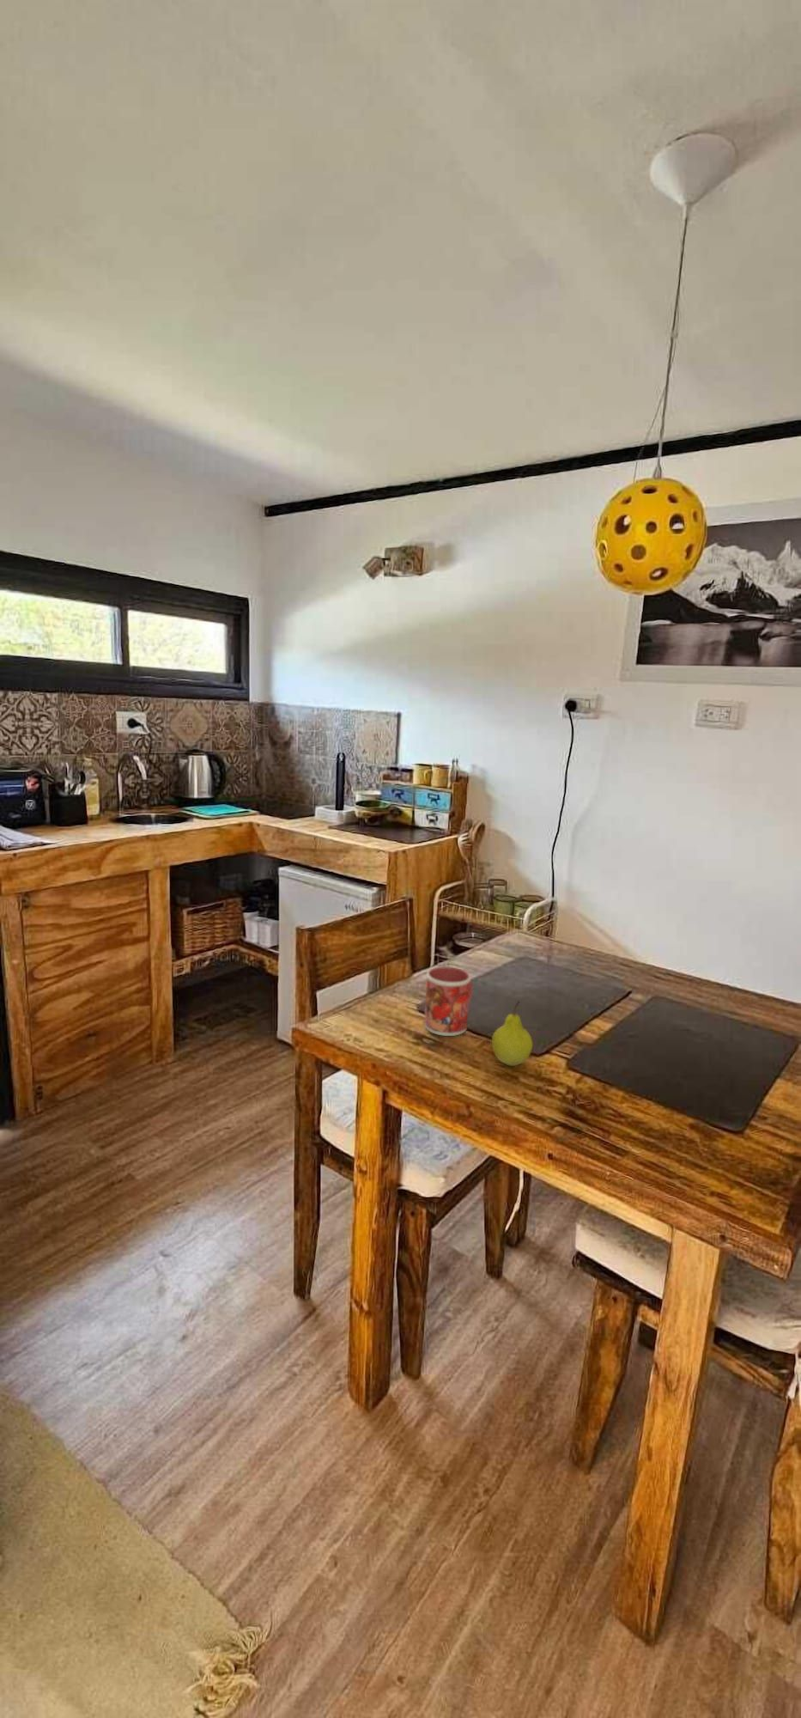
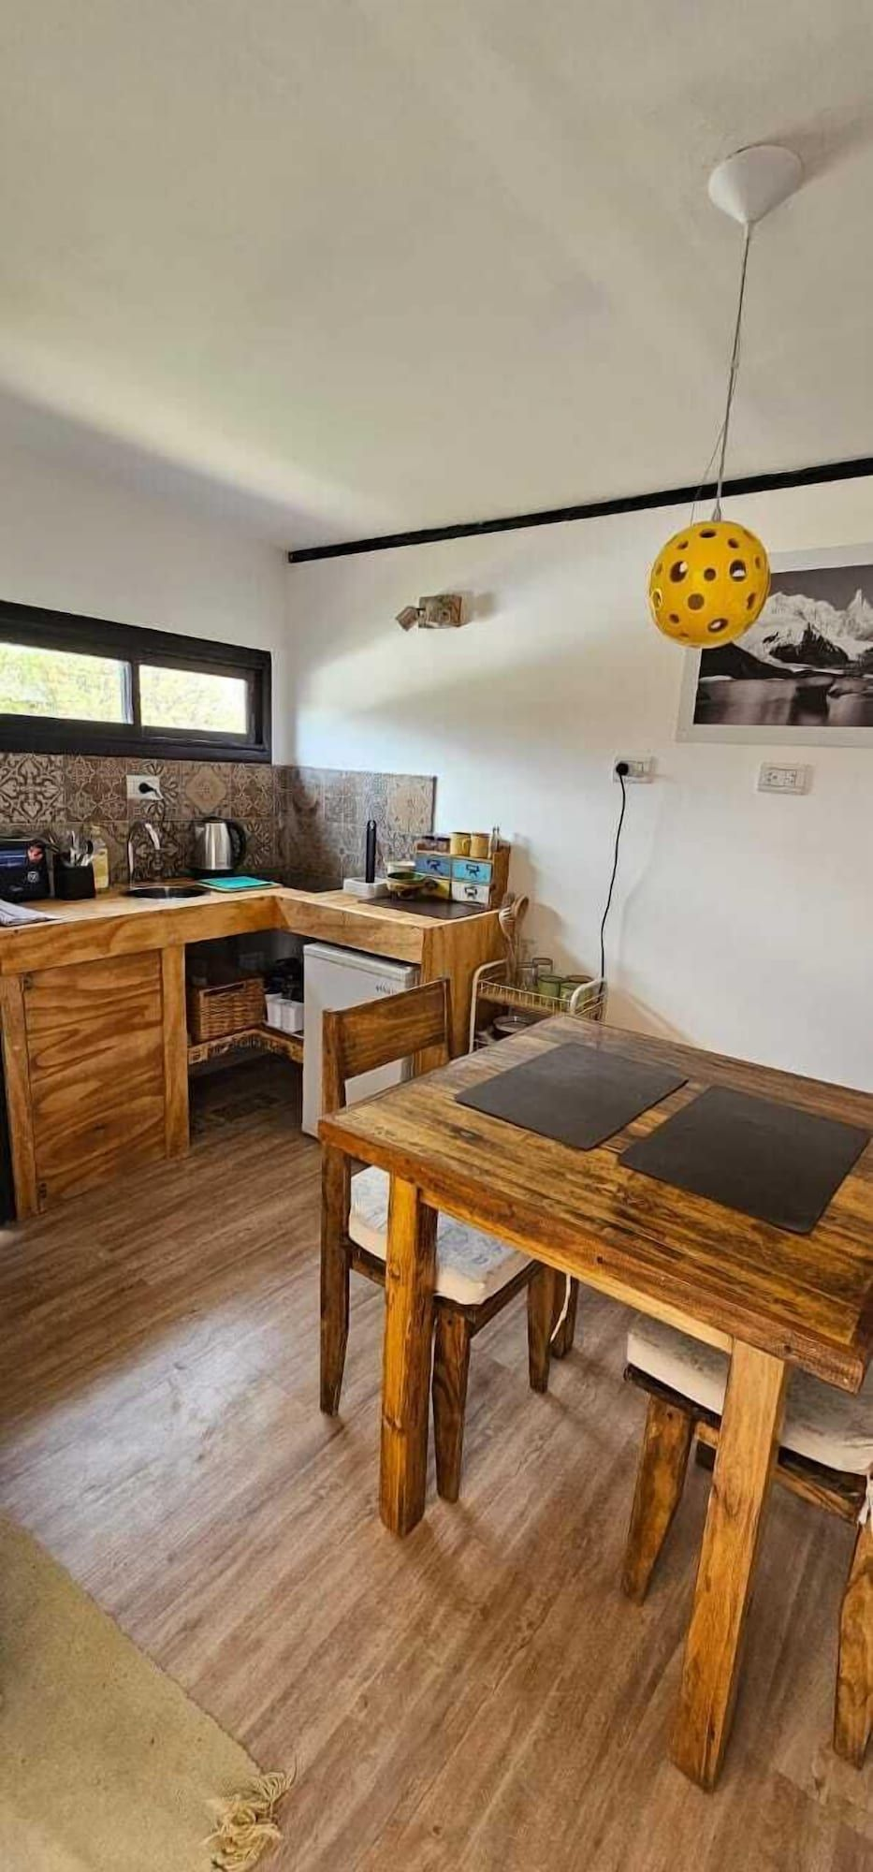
- mug (454, 998)
- fruit (513, 1030)
